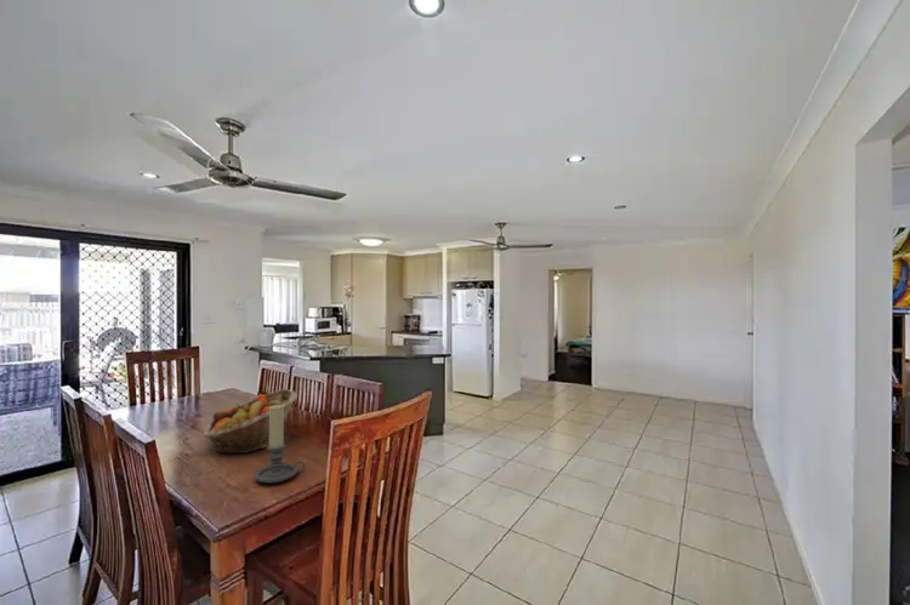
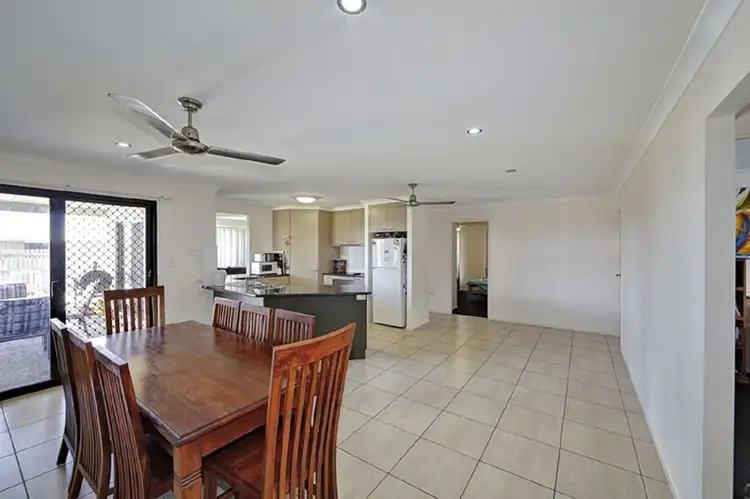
- candle holder (280, 440)
- fruit basket (252, 418)
